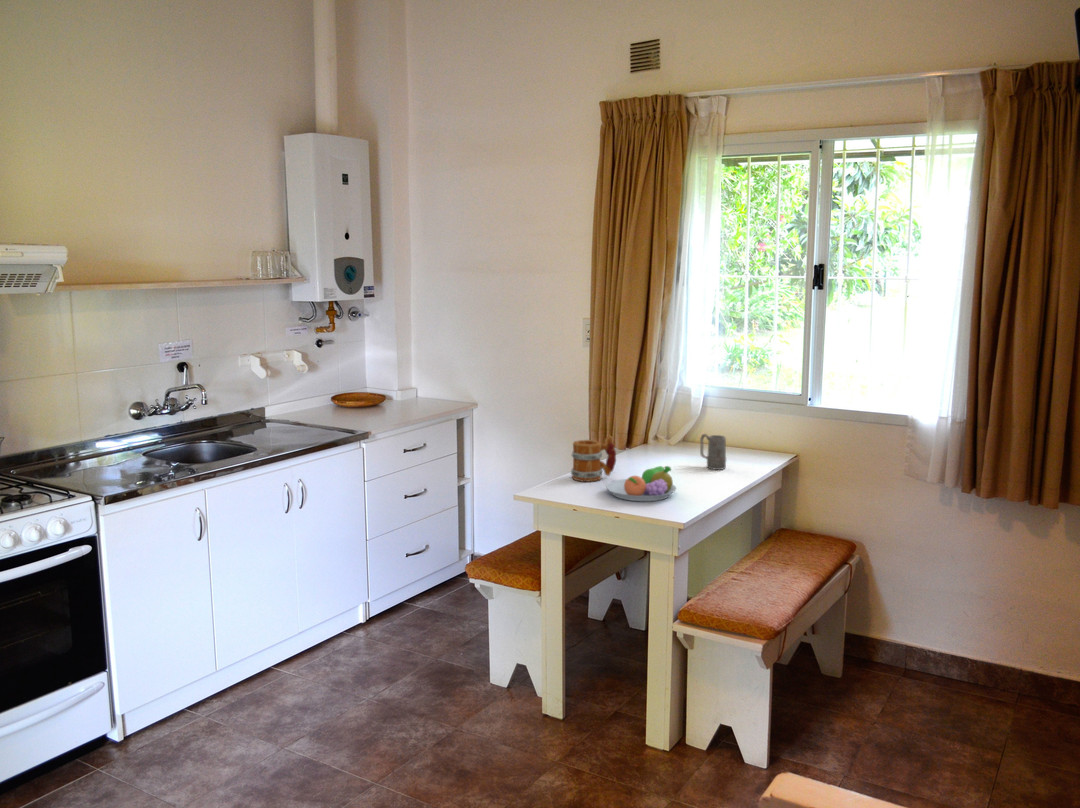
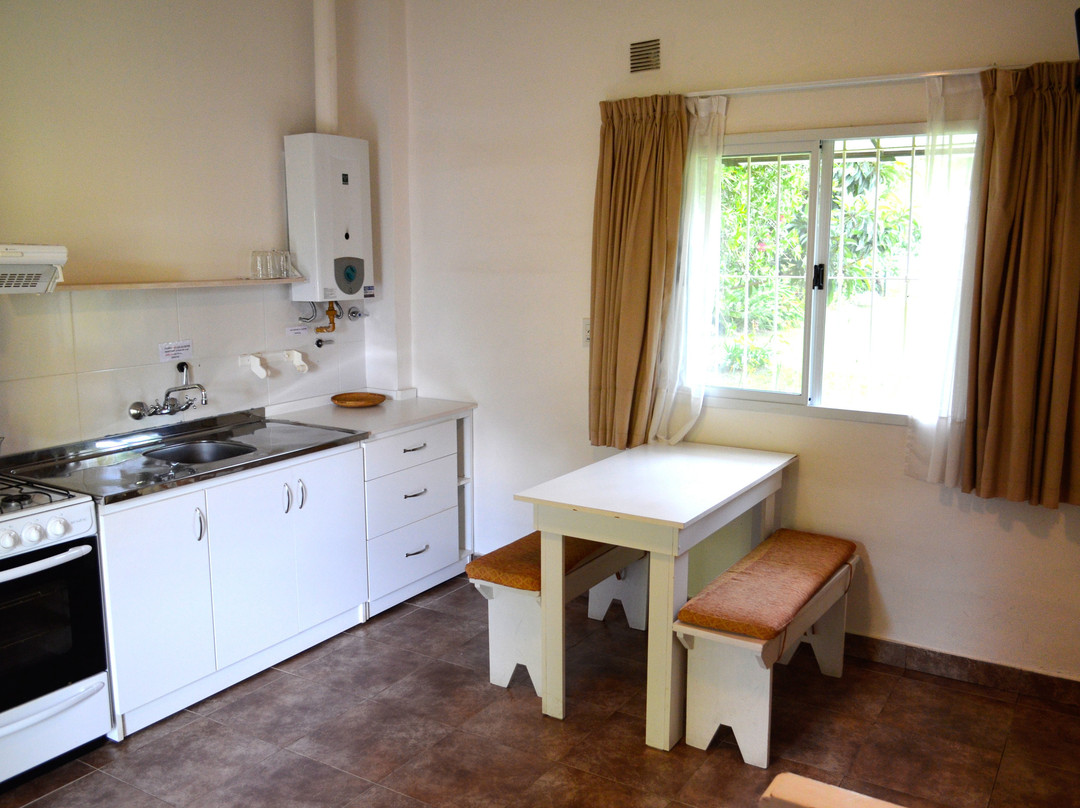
- mug (712, 451)
- fruit bowl (643, 480)
- mug (593, 457)
